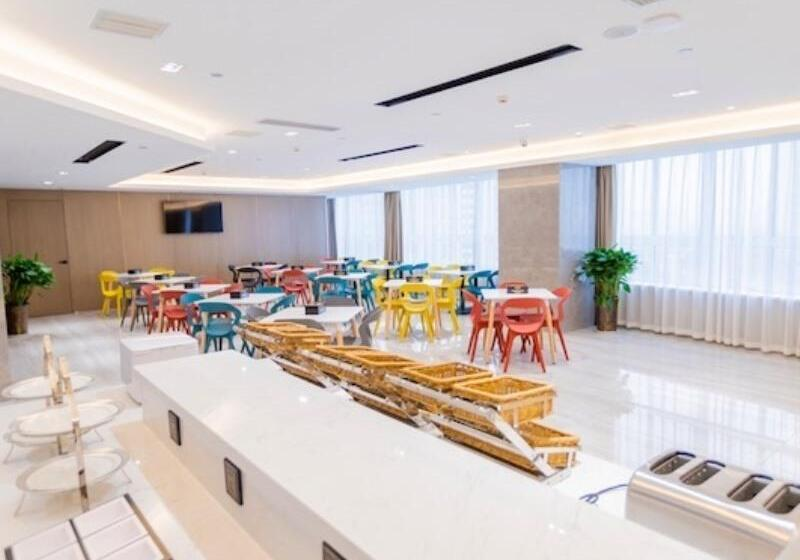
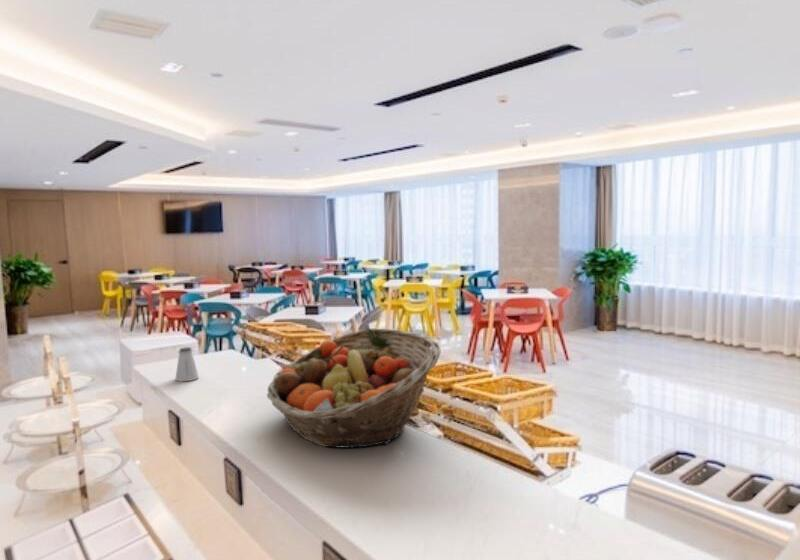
+ fruit basket (353, 381)
+ saltshaker (186, 363)
